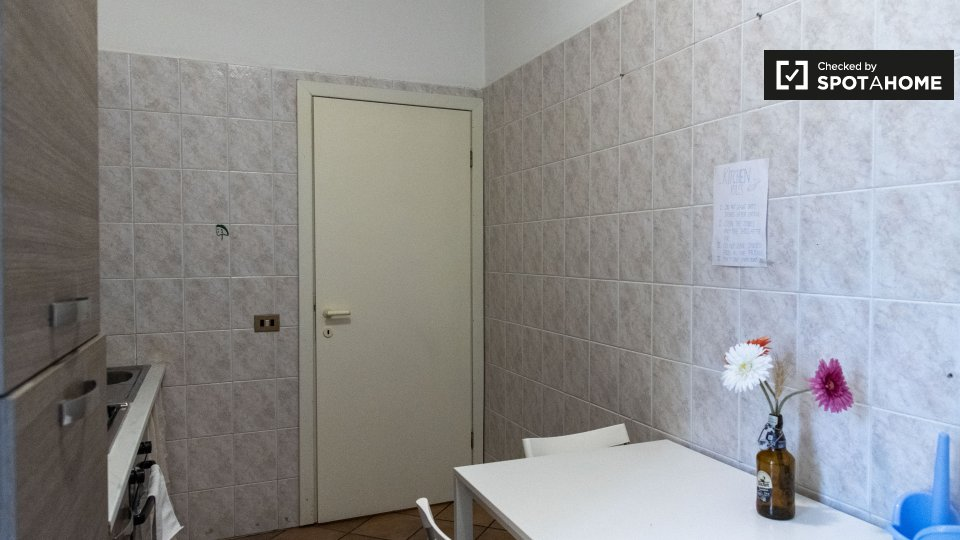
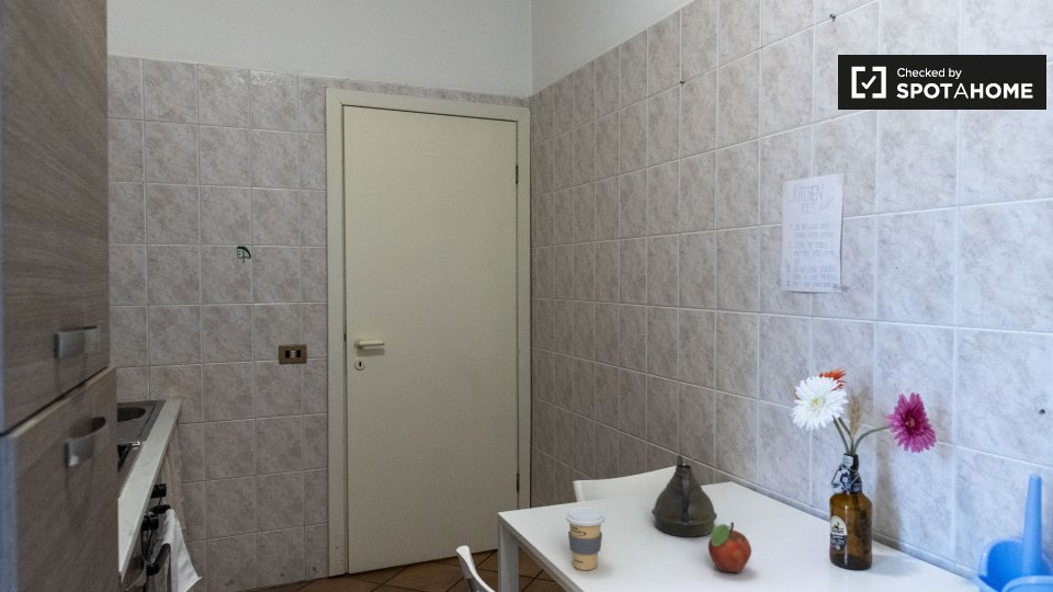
+ teapot (683, 492)
+ coffee cup (585, 538)
+ fruit (727, 546)
